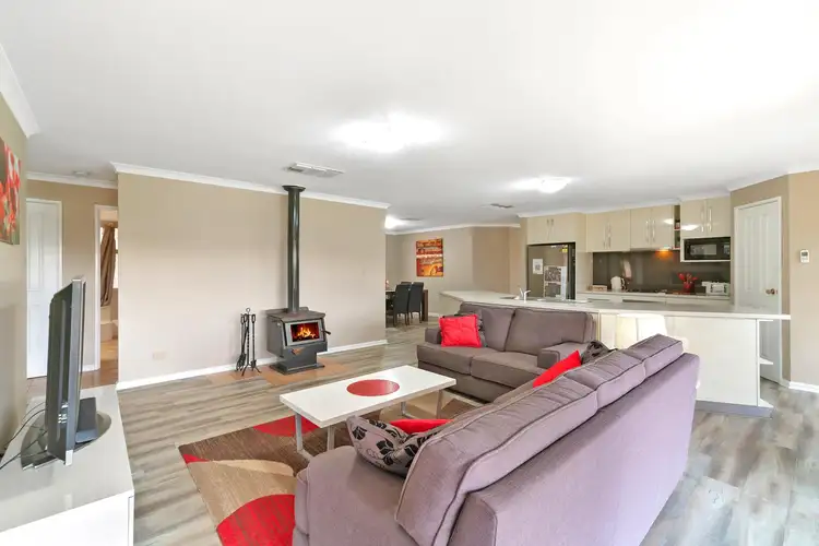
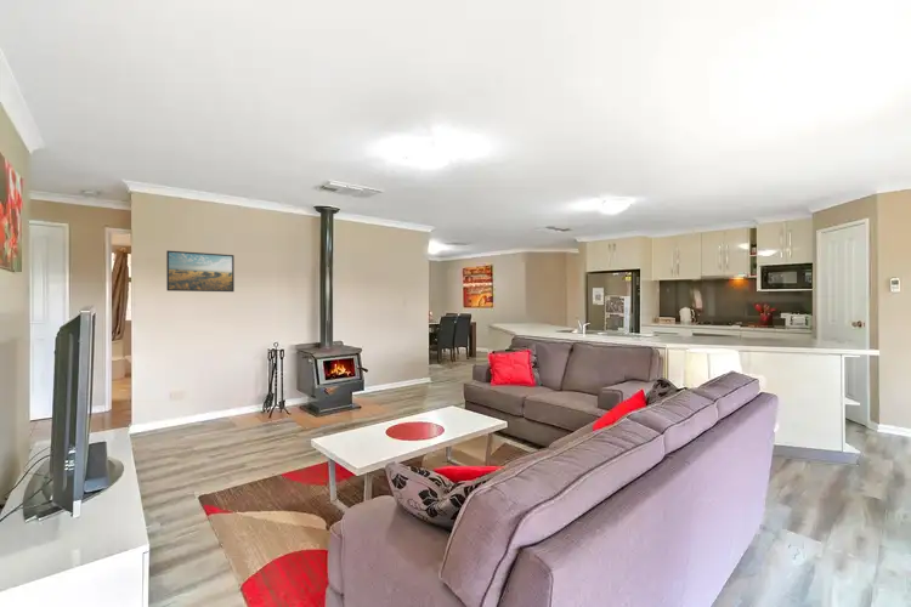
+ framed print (202, 272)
